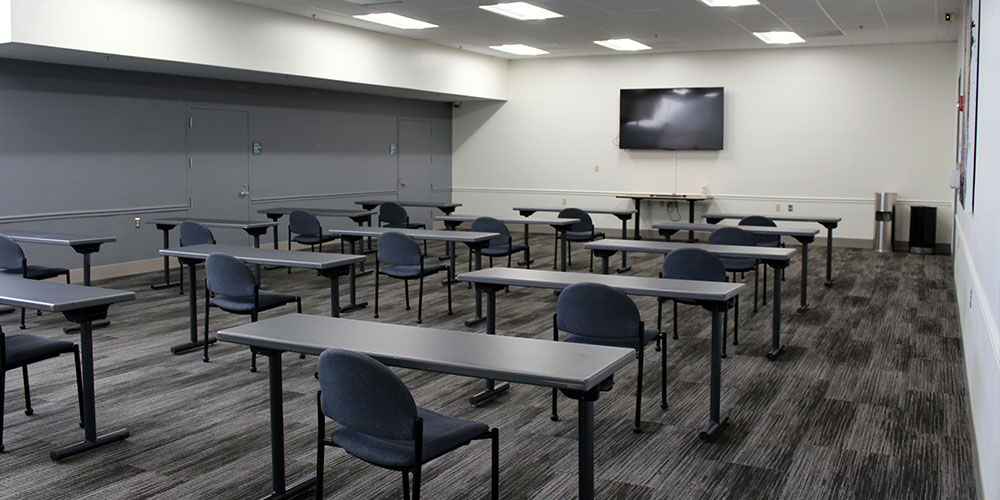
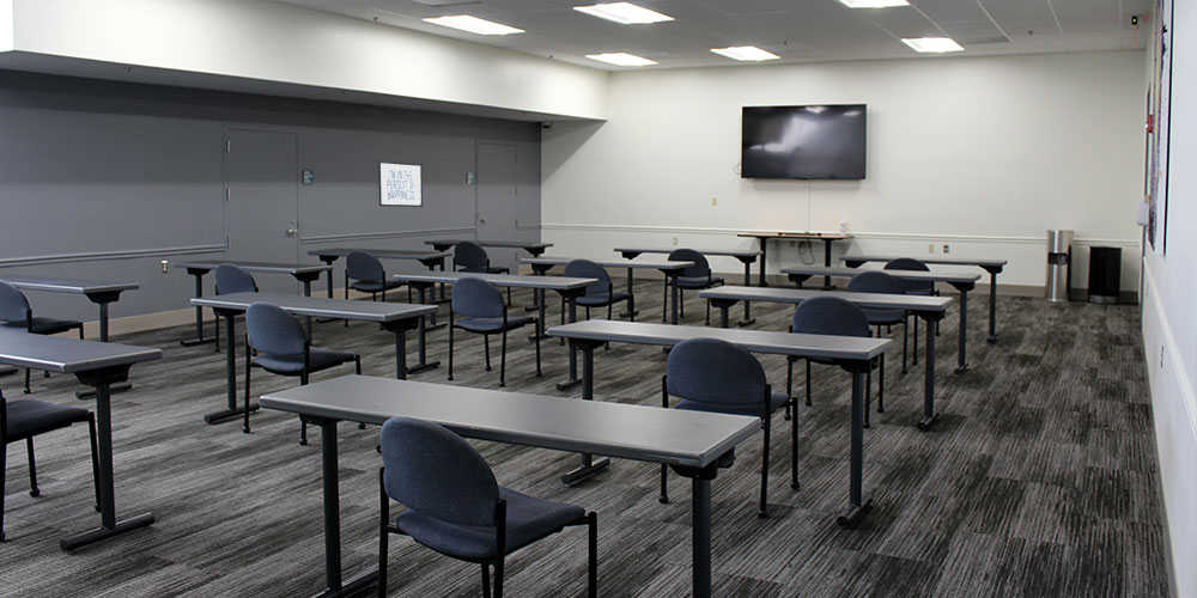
+ mirror (401, 184)
